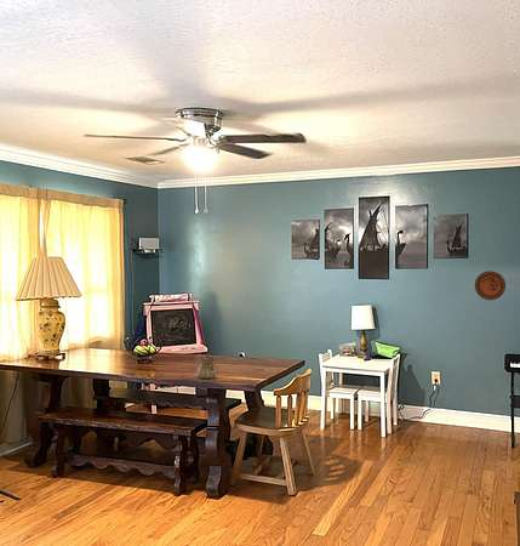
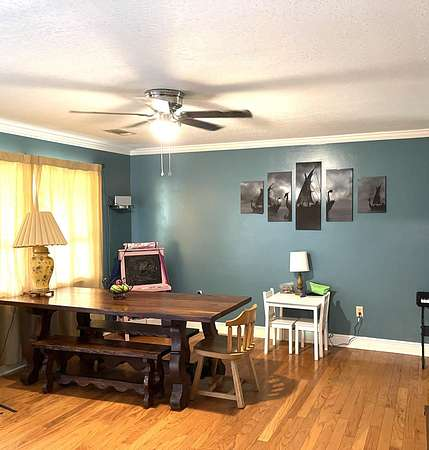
- teapot (207, 365)
- decorative plate (490, 285)
